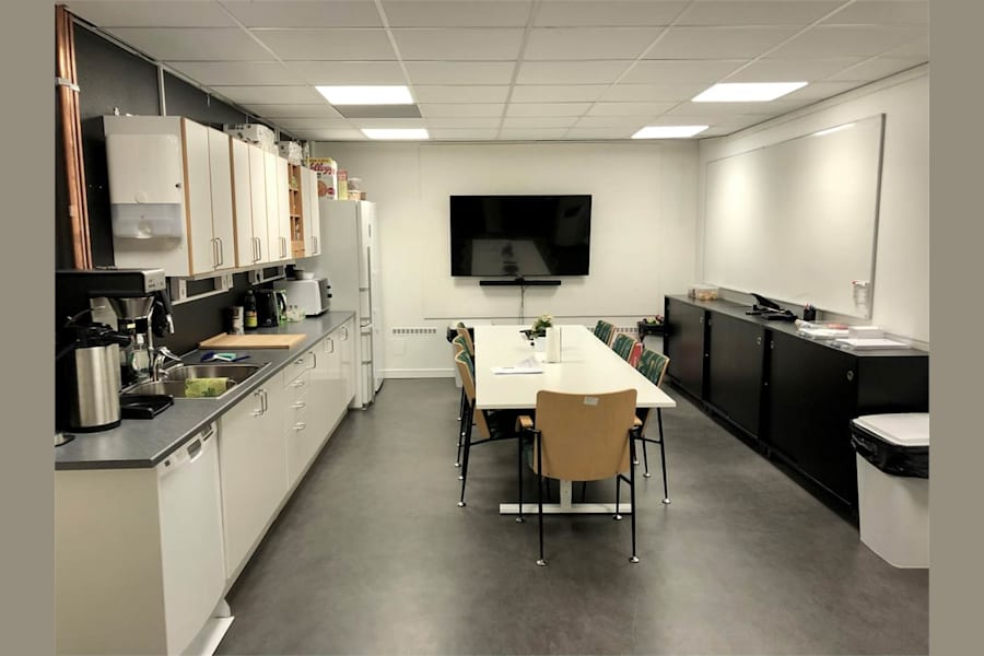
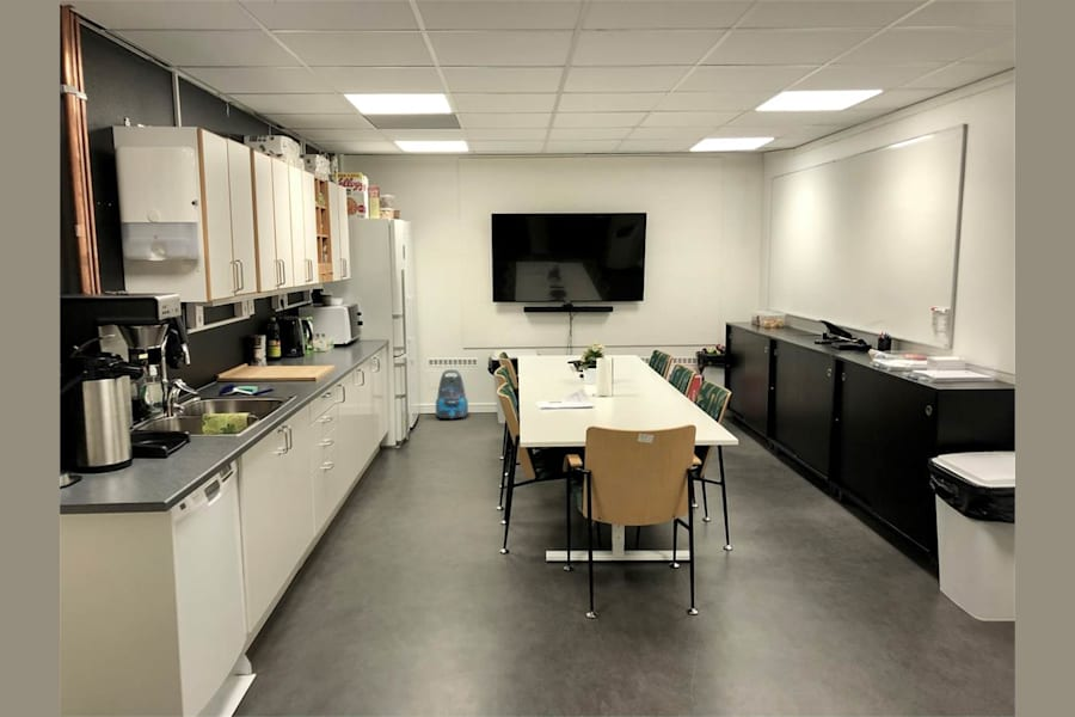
+ vacuum cleaner (450, 394)
